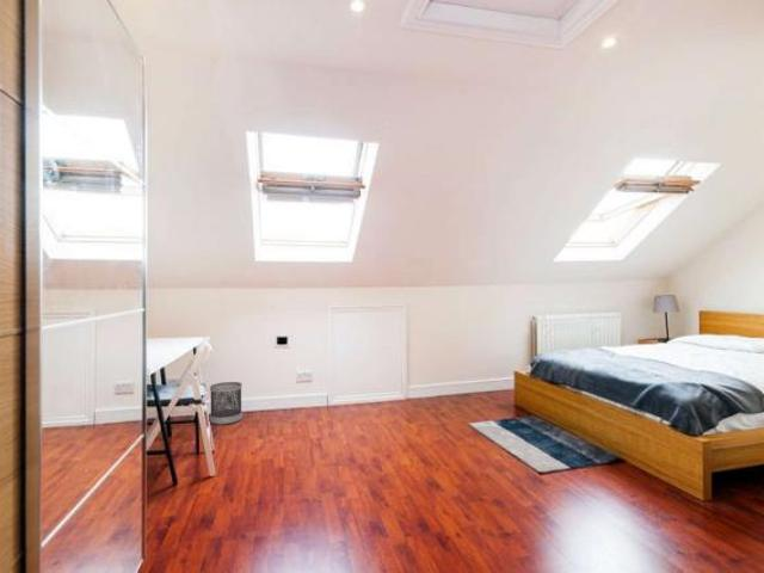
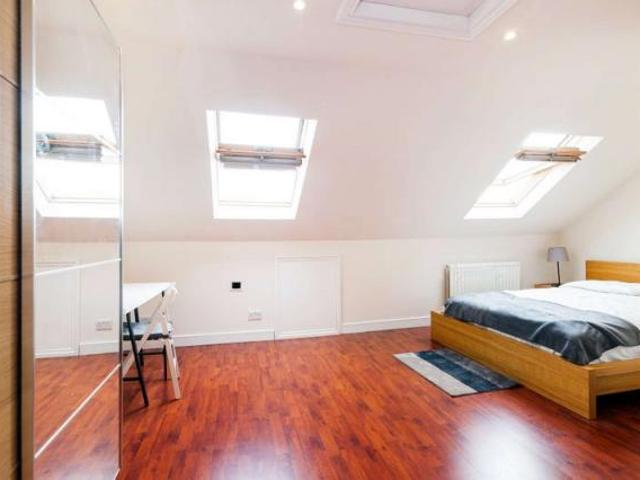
- wastebasket (226, 402)
